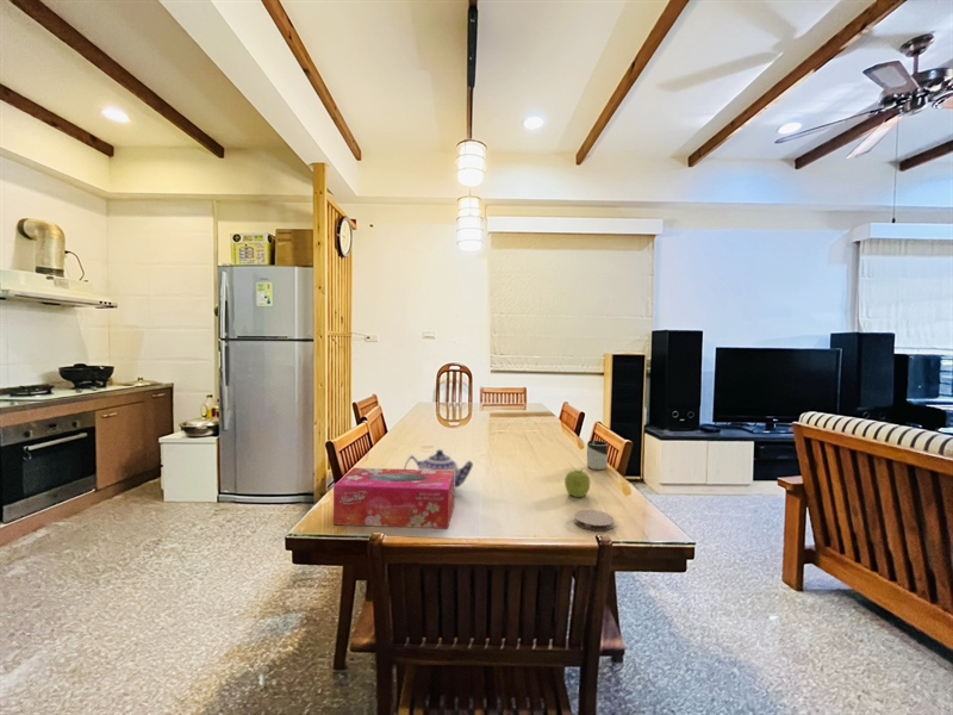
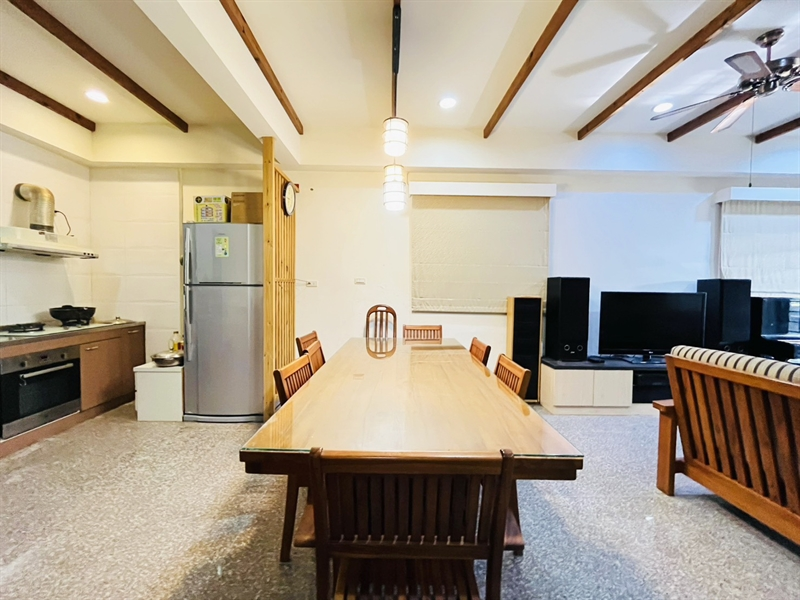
- fruit (577, 481)
- teapot (437, 470)
- tissue box (397, 496)
- coaster (593, 520)
- cup (596, 454)
